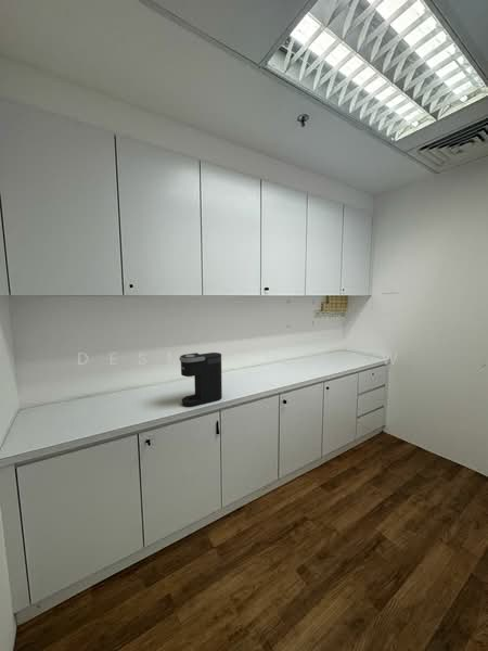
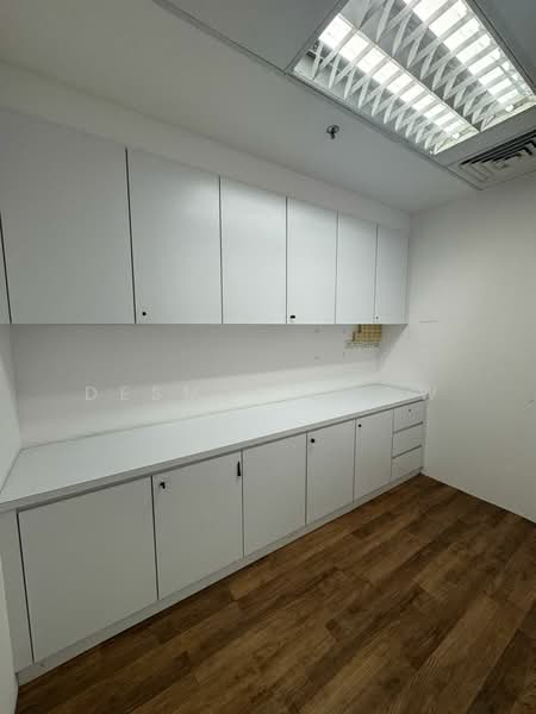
- coffee maker (202, 378)
